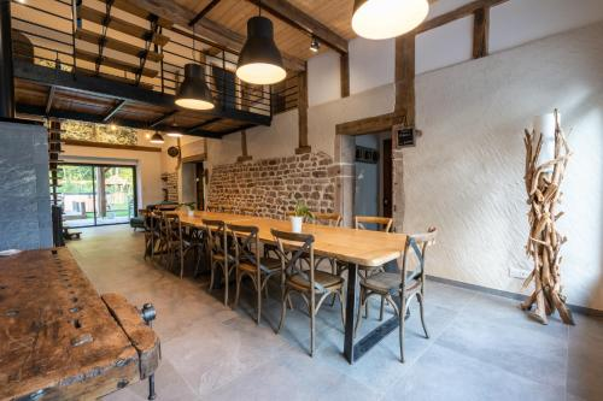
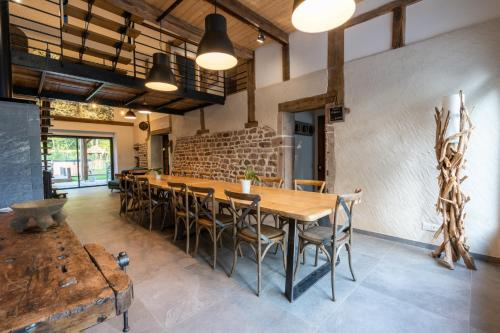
+ bowl (40, 215)
